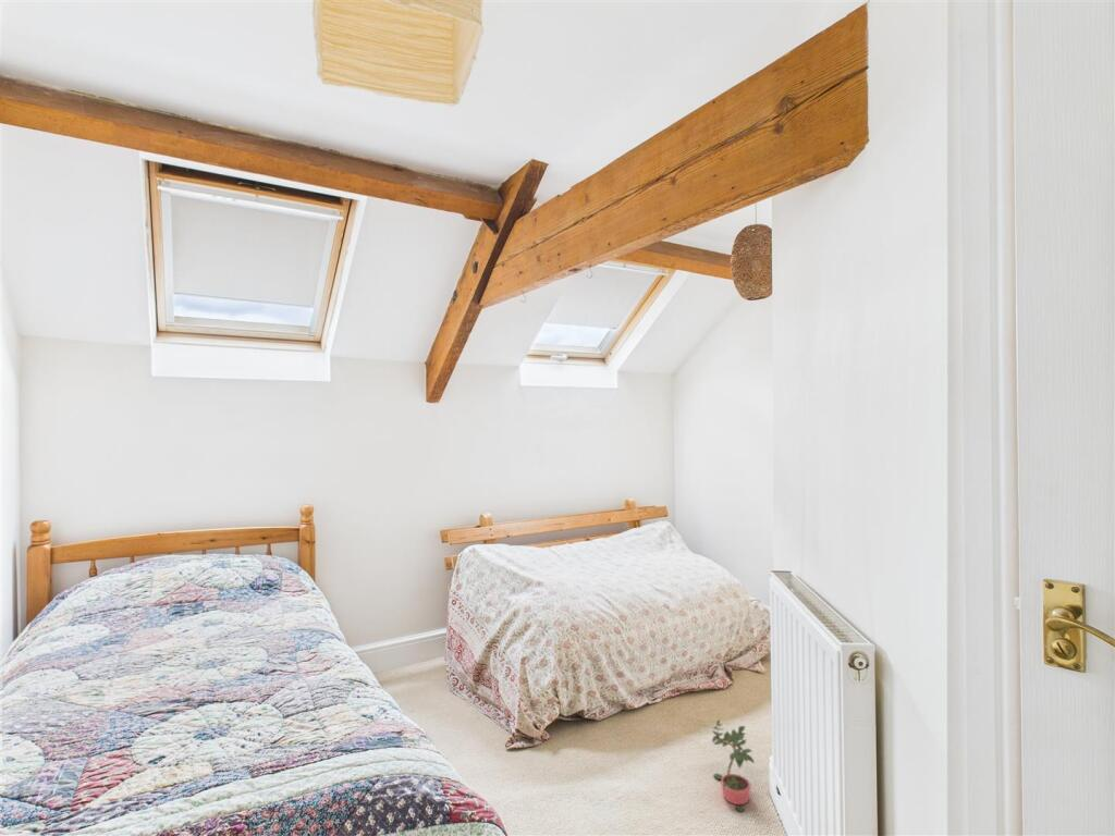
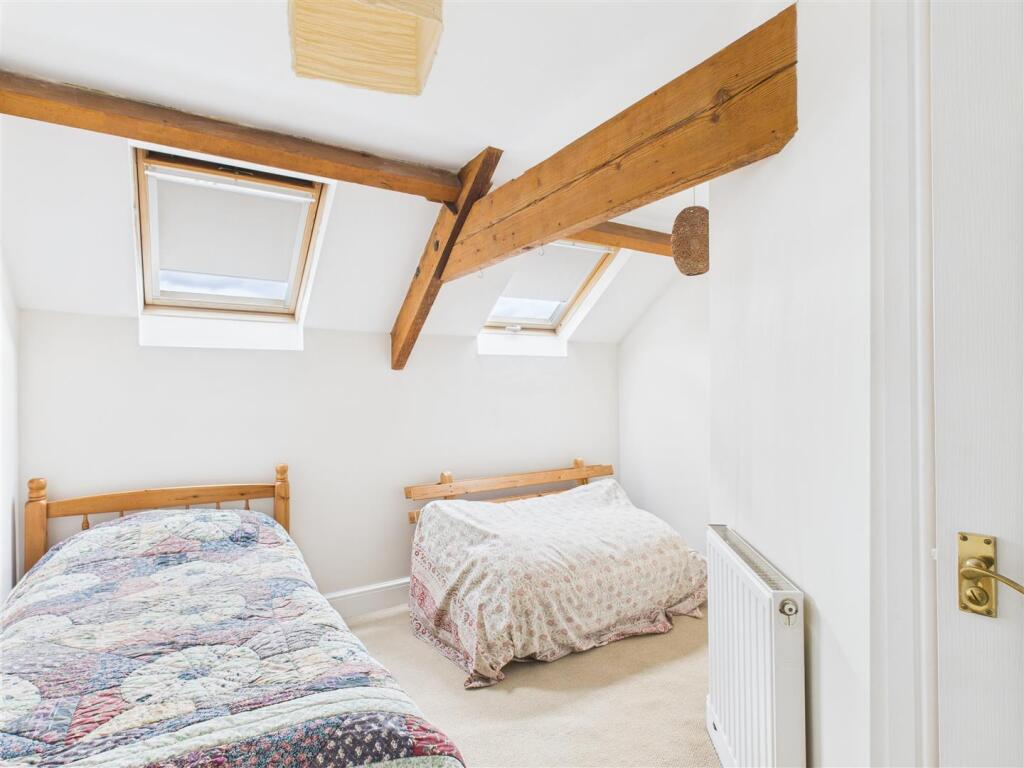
- potted plant (732, 758)
